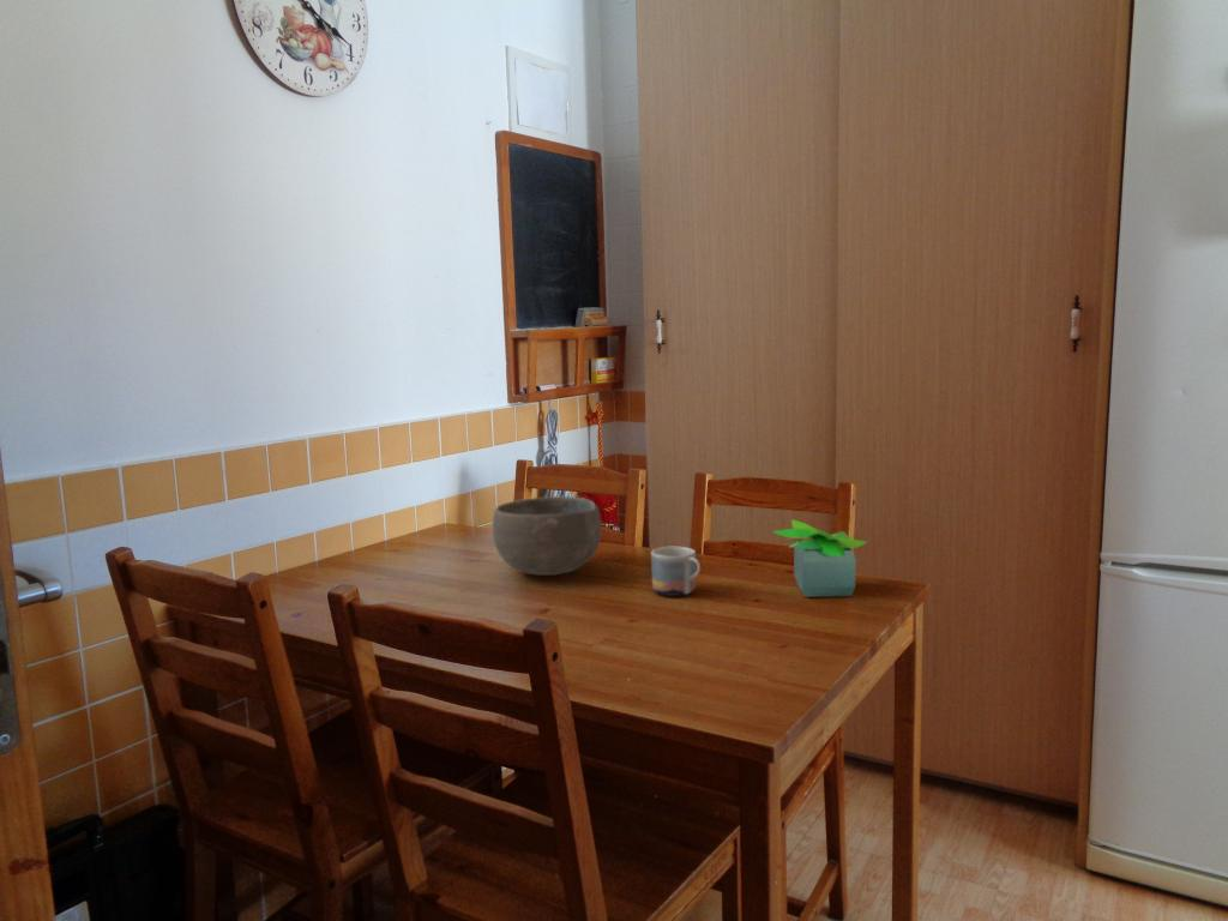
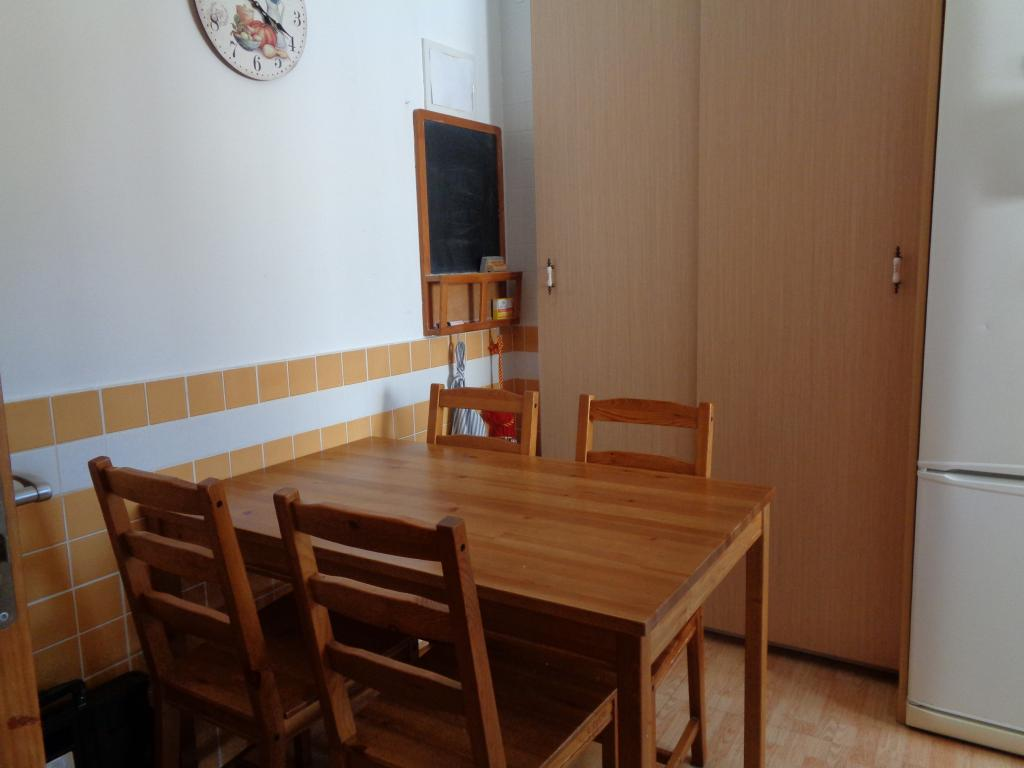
- mug (679, 572)
- potted plant (818, 558)
- bowl (548, 538)
